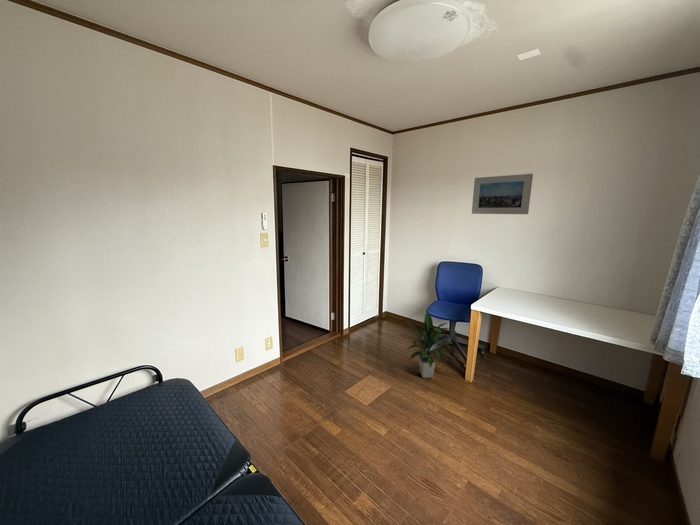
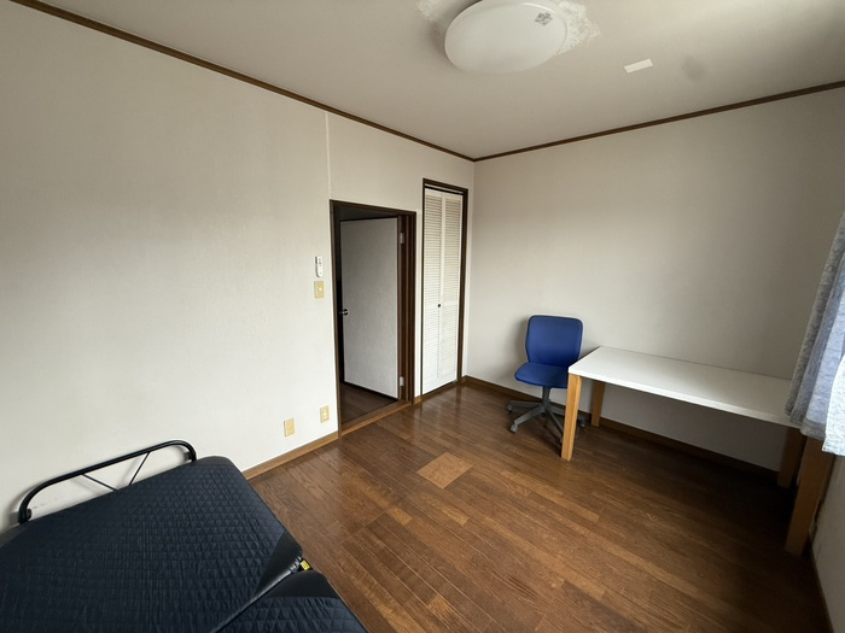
- indoor plant (430, 346)
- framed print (500, 195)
